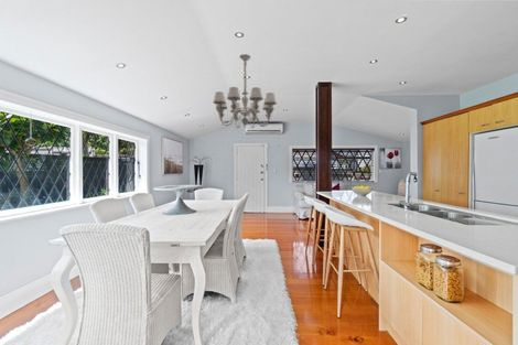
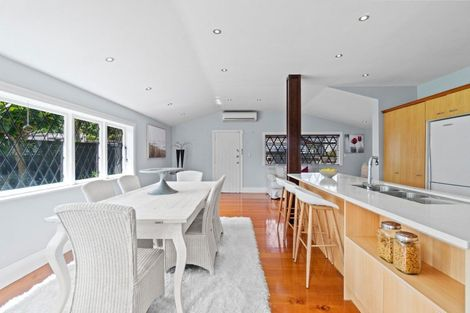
- chandelier (245, 91)
